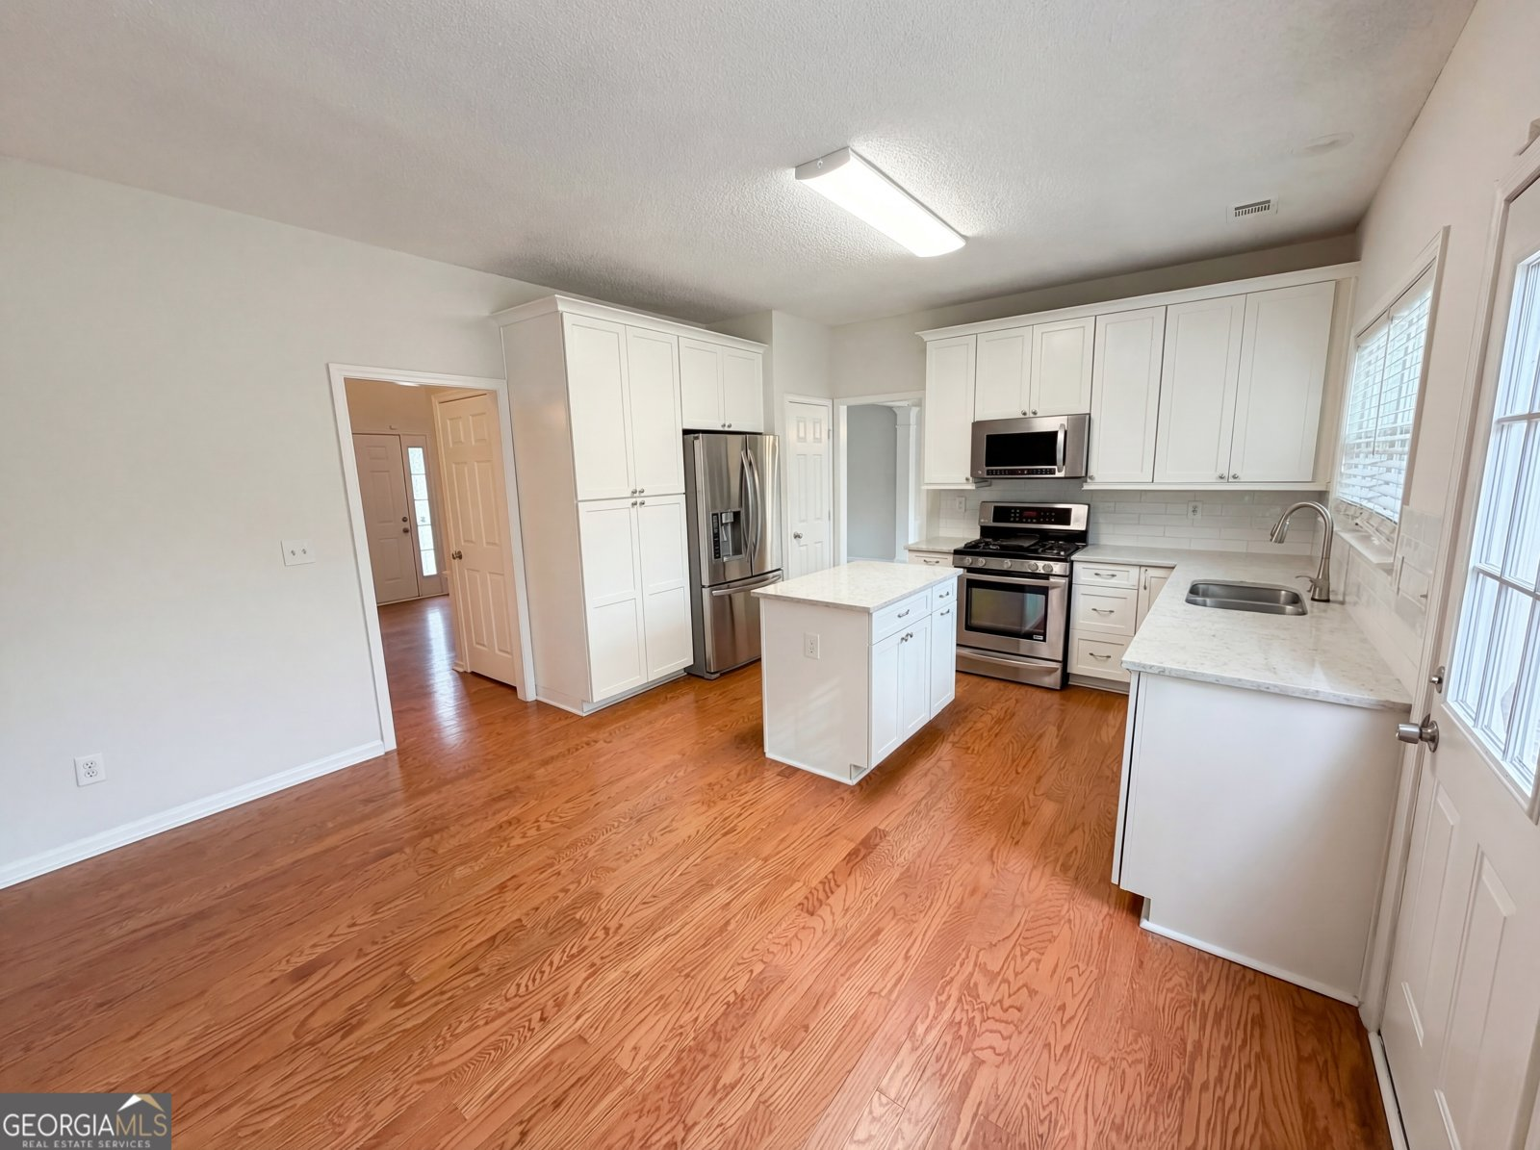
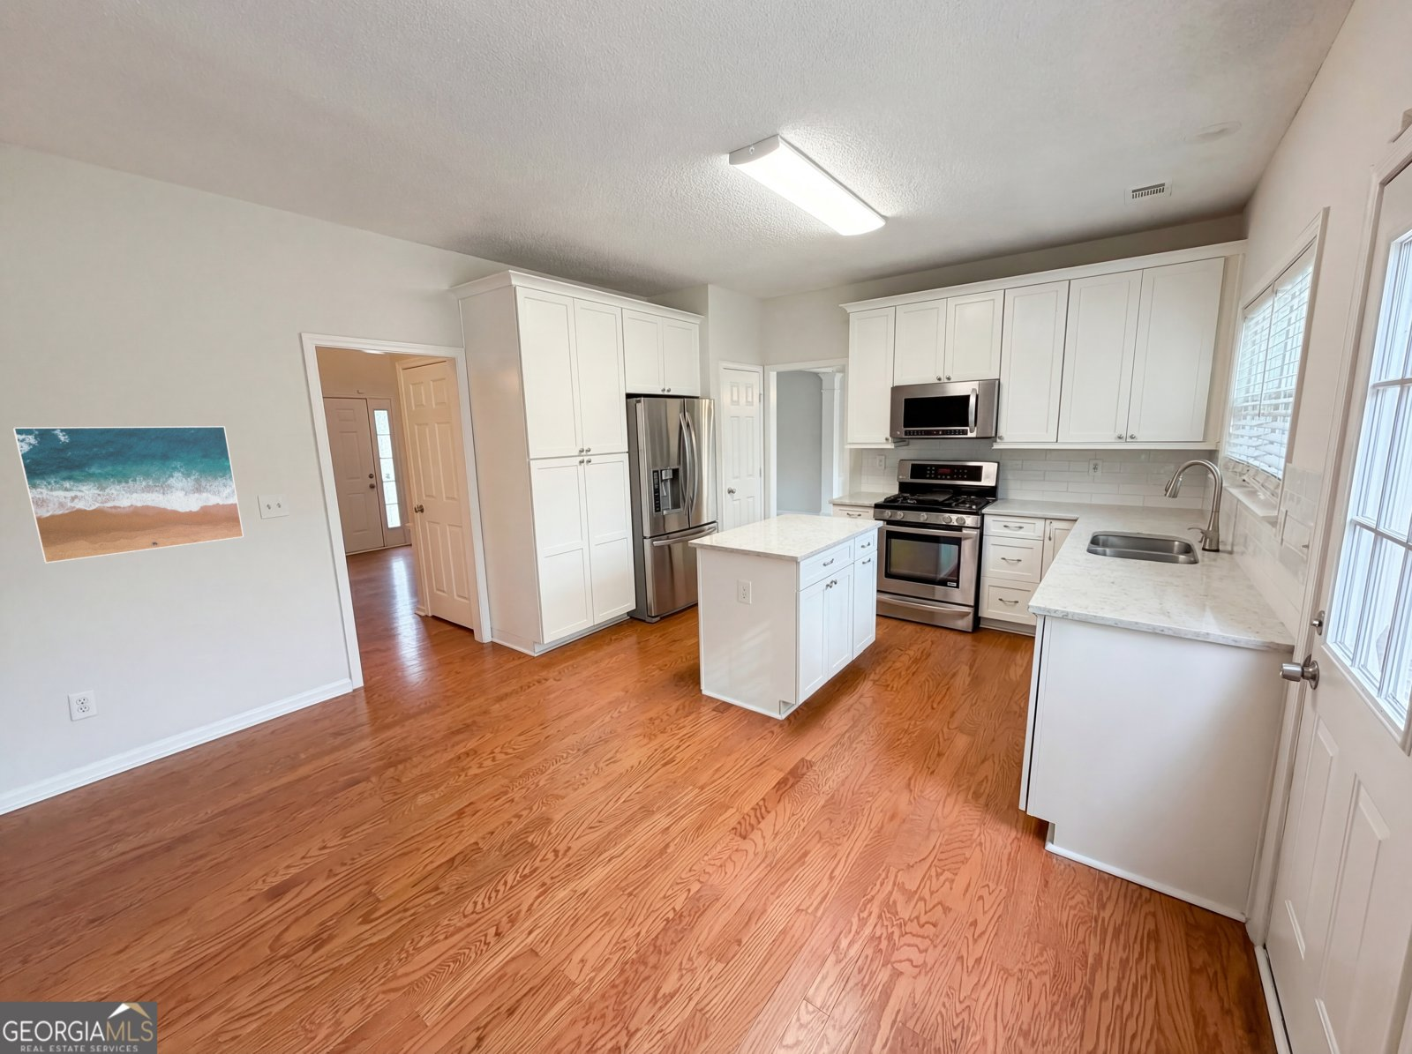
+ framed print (142, 488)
